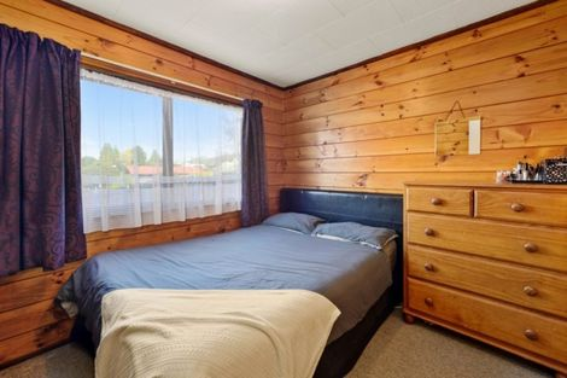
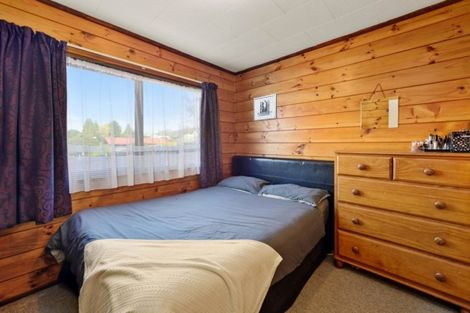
+ wall art (264, 108)
